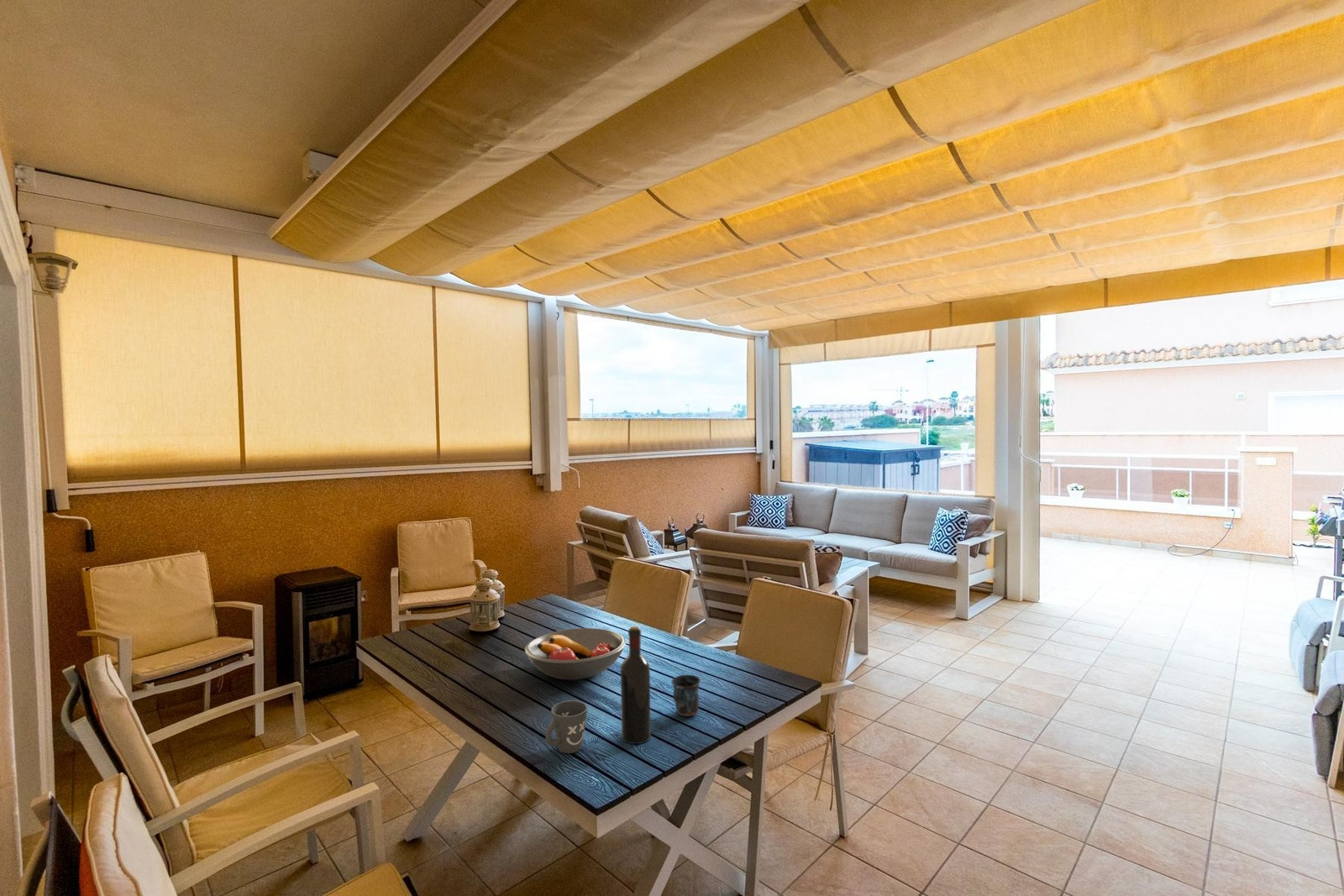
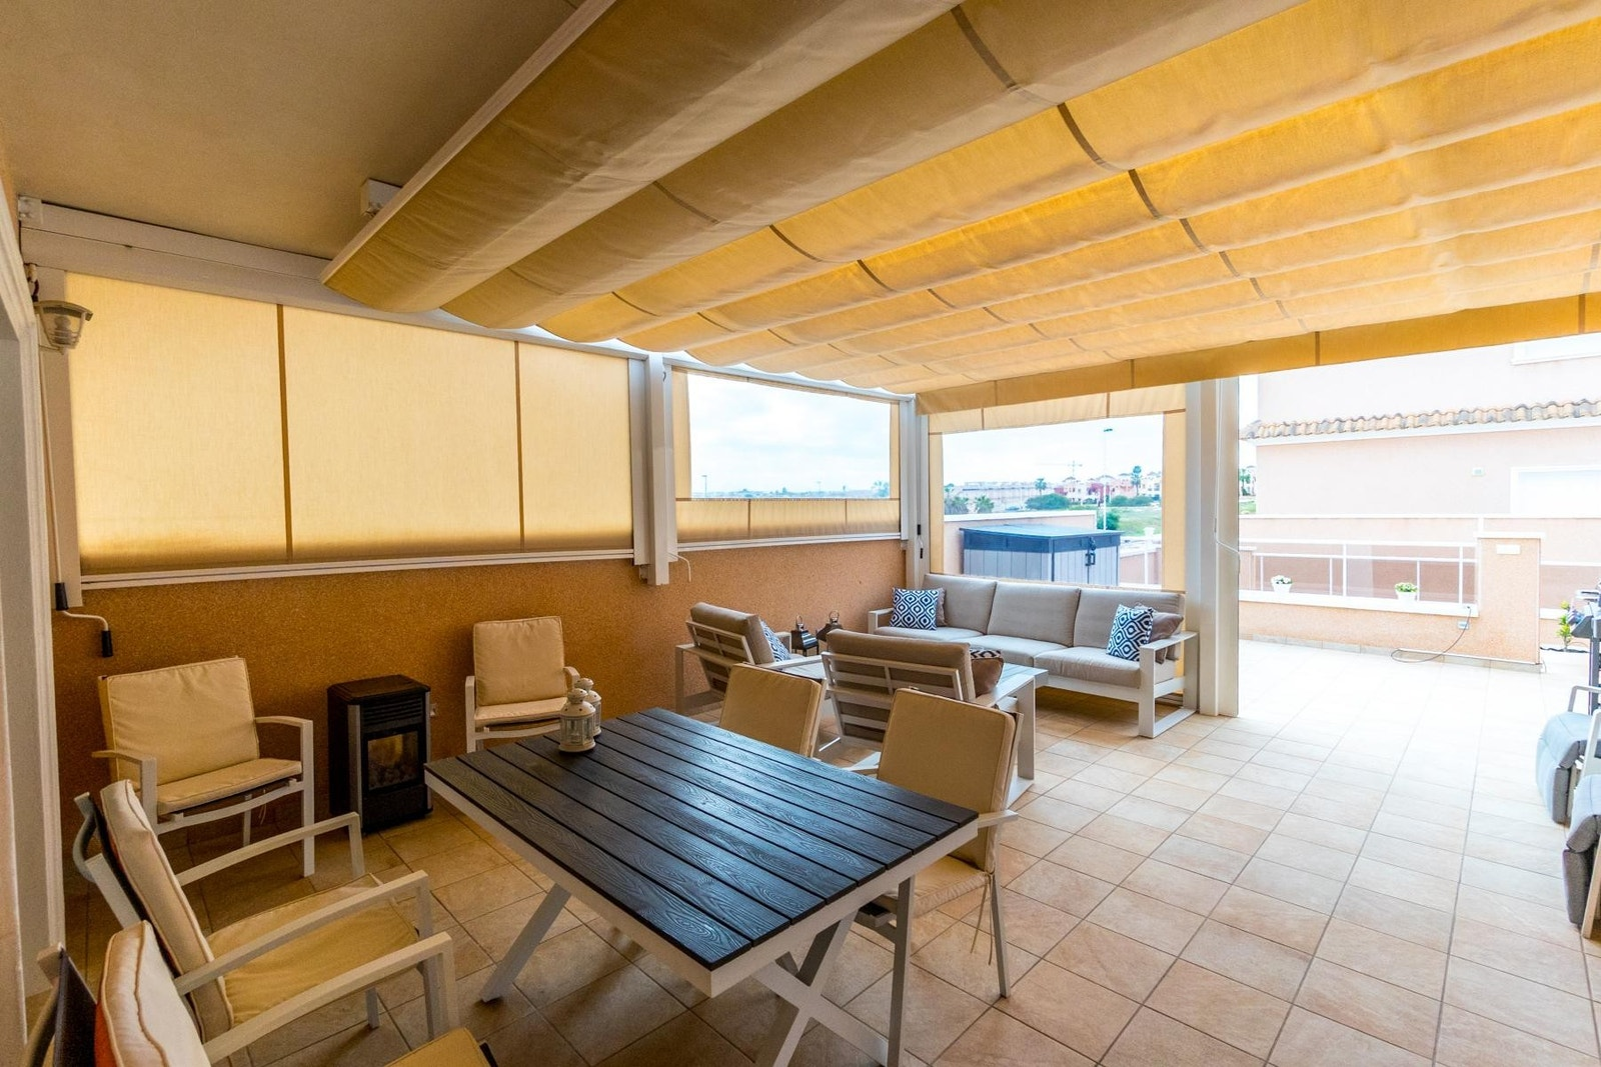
- fruit bowl (576, 653)
- wine bottle (635, 682)
- mug (565, 729)
- mug (682, 697)
